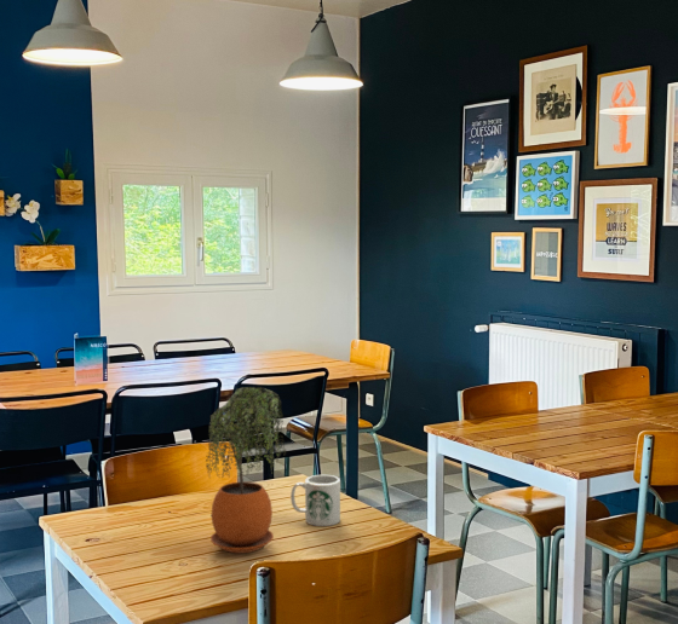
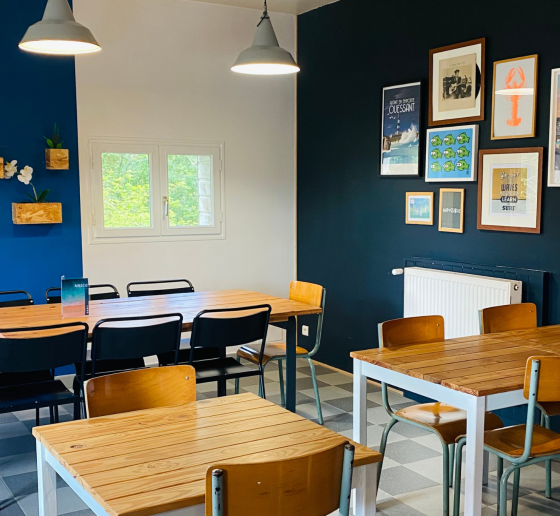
- potted plant (245, 464)
- mug (315, 498)
